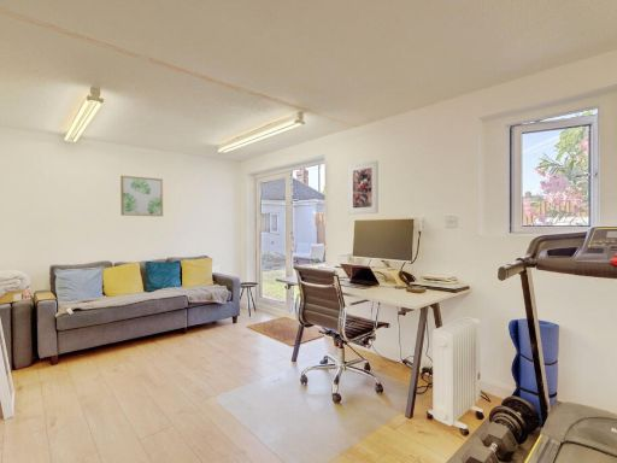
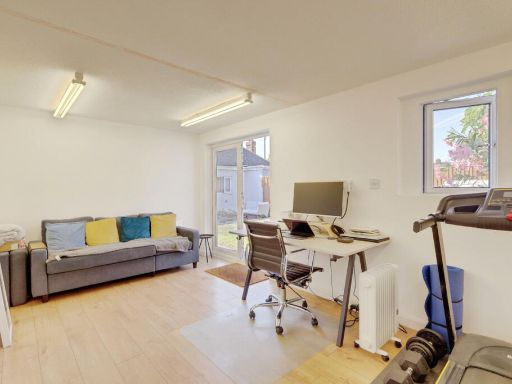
- wall art (142, 197)
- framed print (362, 188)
